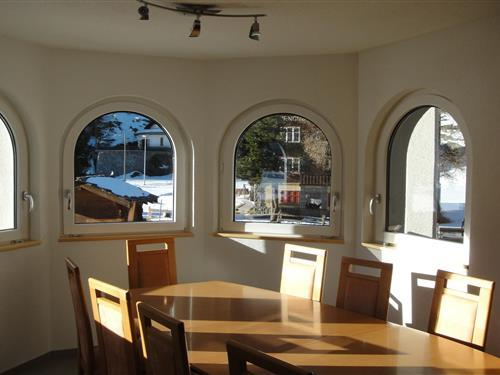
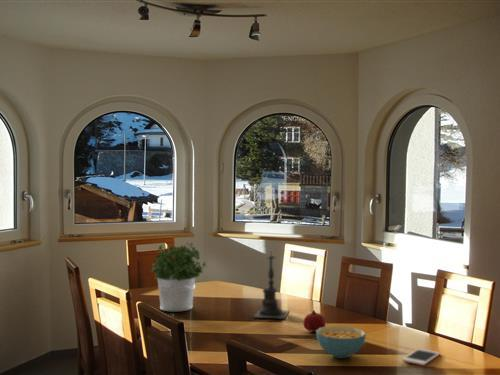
+ cereal bowl (340, 344)
+ cell phone (421, 356)
+ potted plant (179, 275)
+ candle holder (271, 280)
+ fruit (314, 320)
